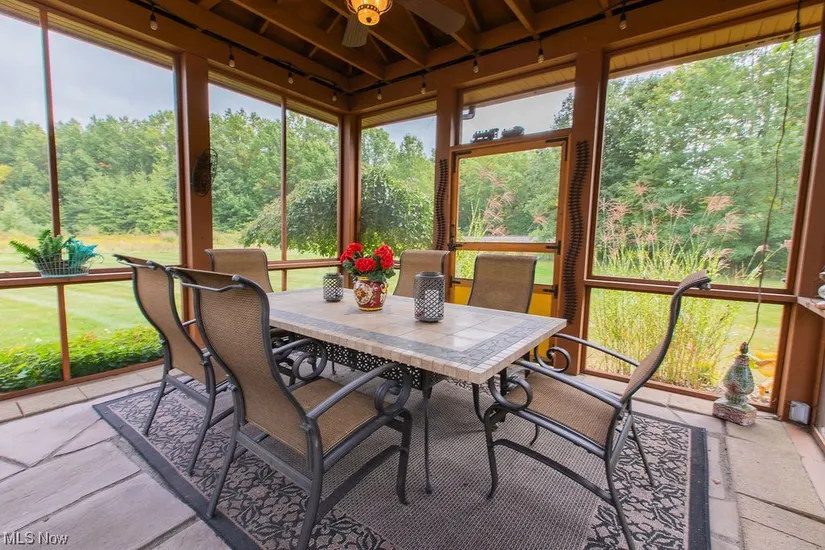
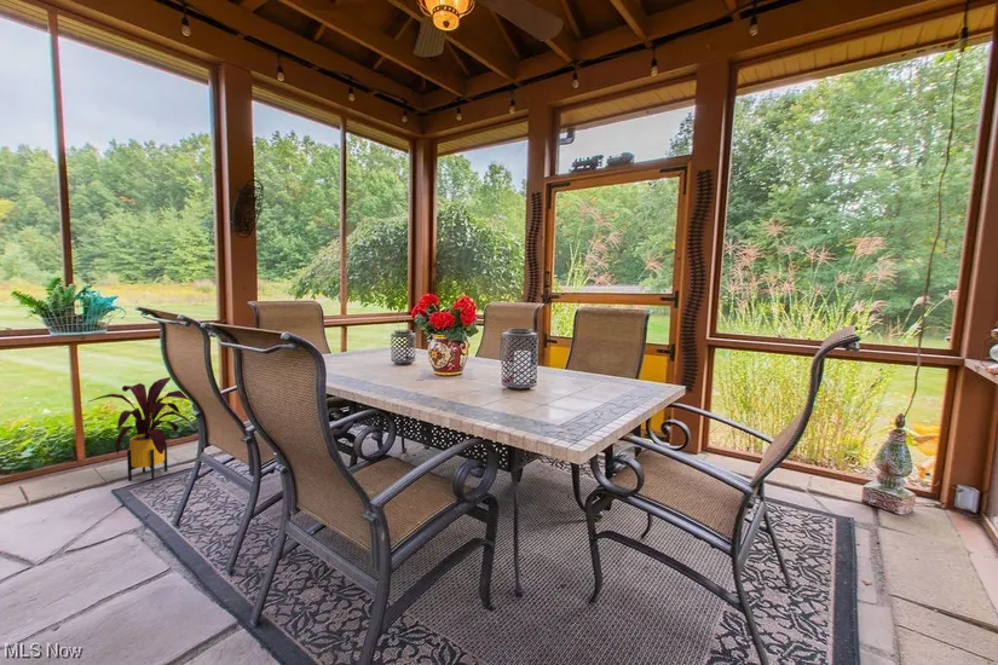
+ house plant (143, 428)
